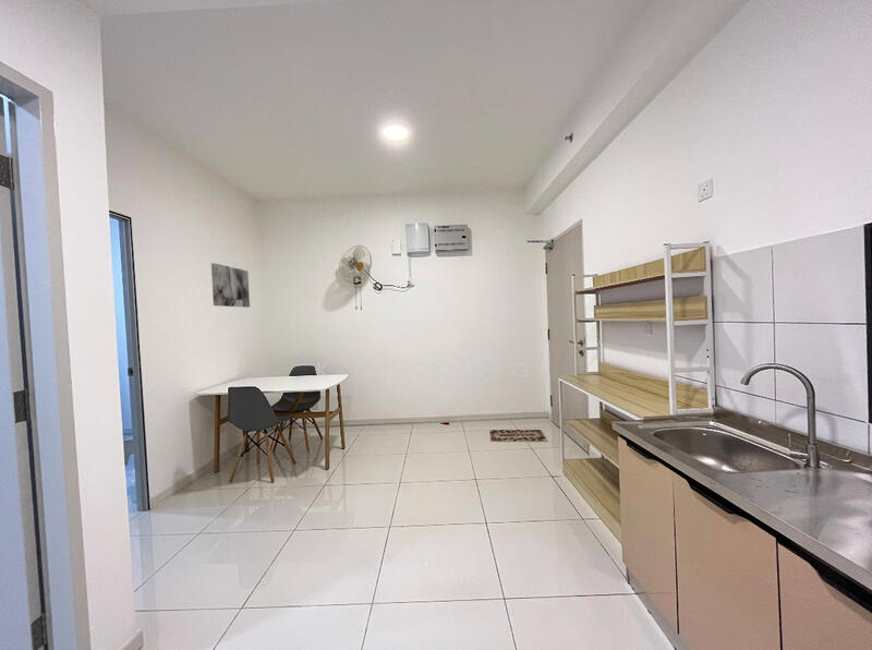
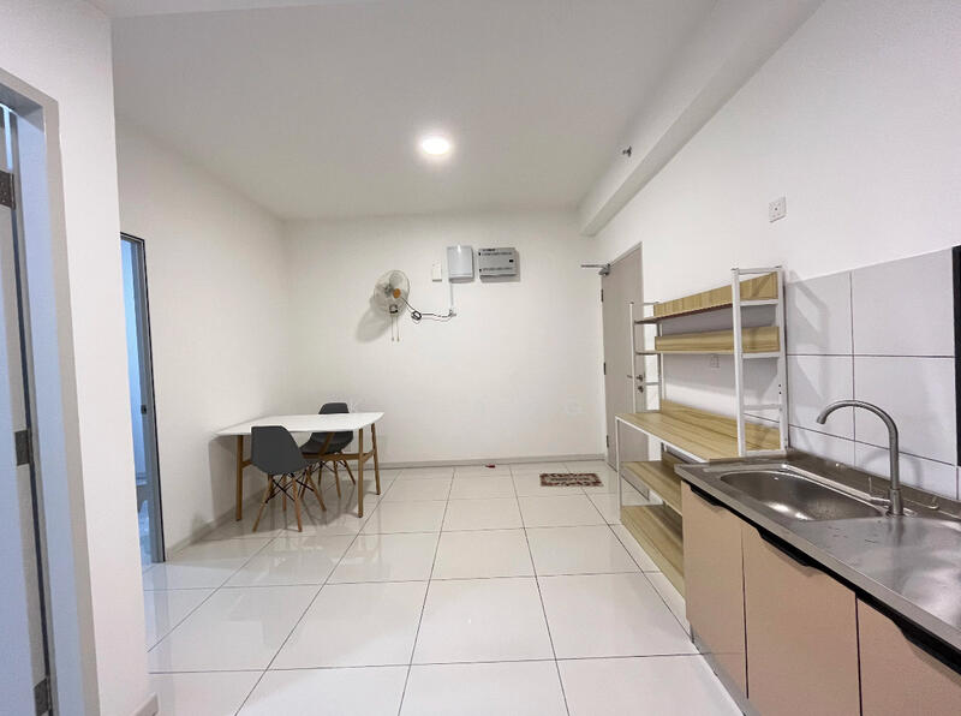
- wall art (231, 287)
